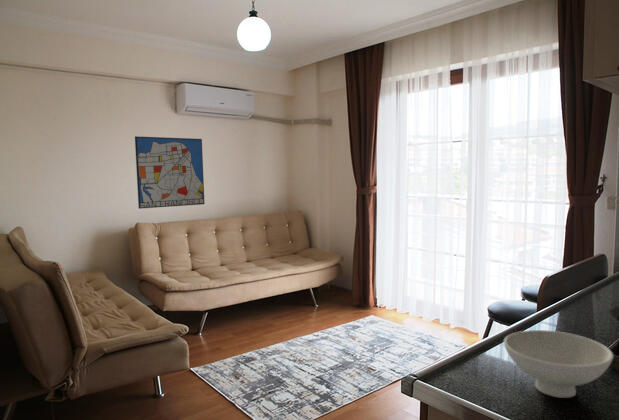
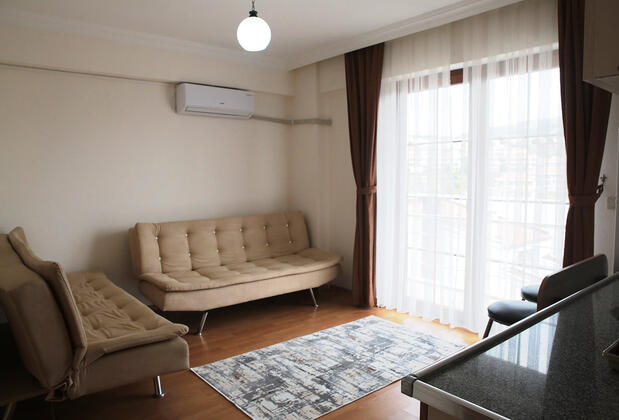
- bowl (555, 367)
- wall art (171, 172)
